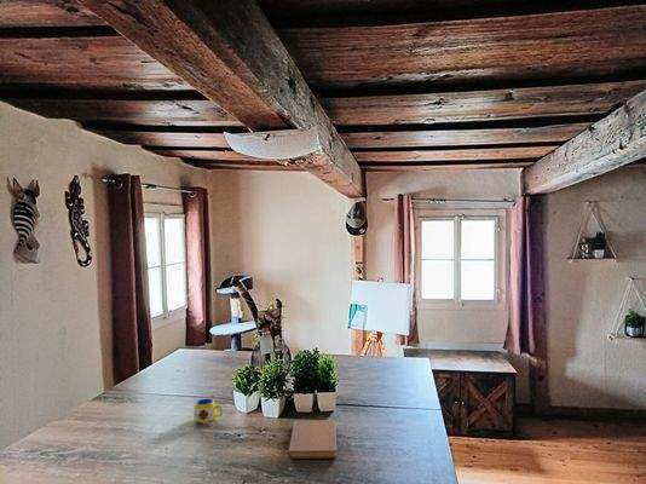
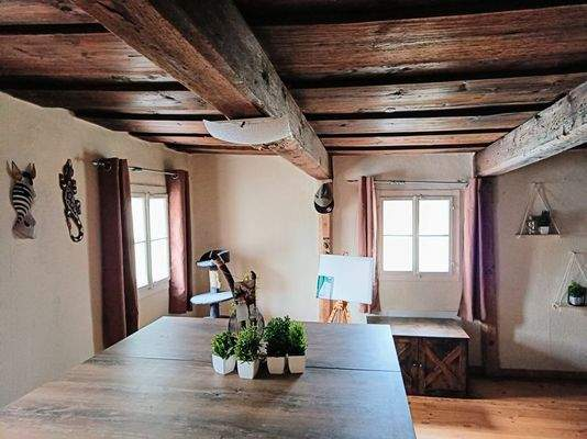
- notebook (313, 437)
- mug (208, 410)
